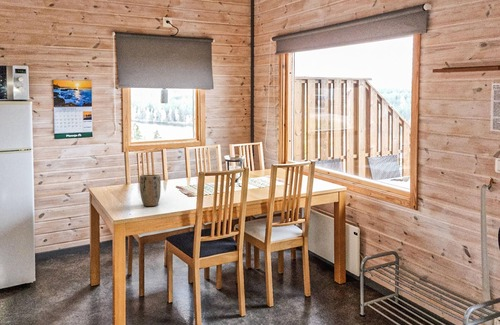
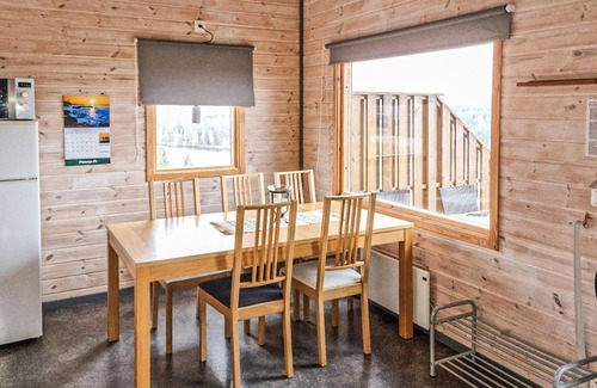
- plant pot (150, 190)
